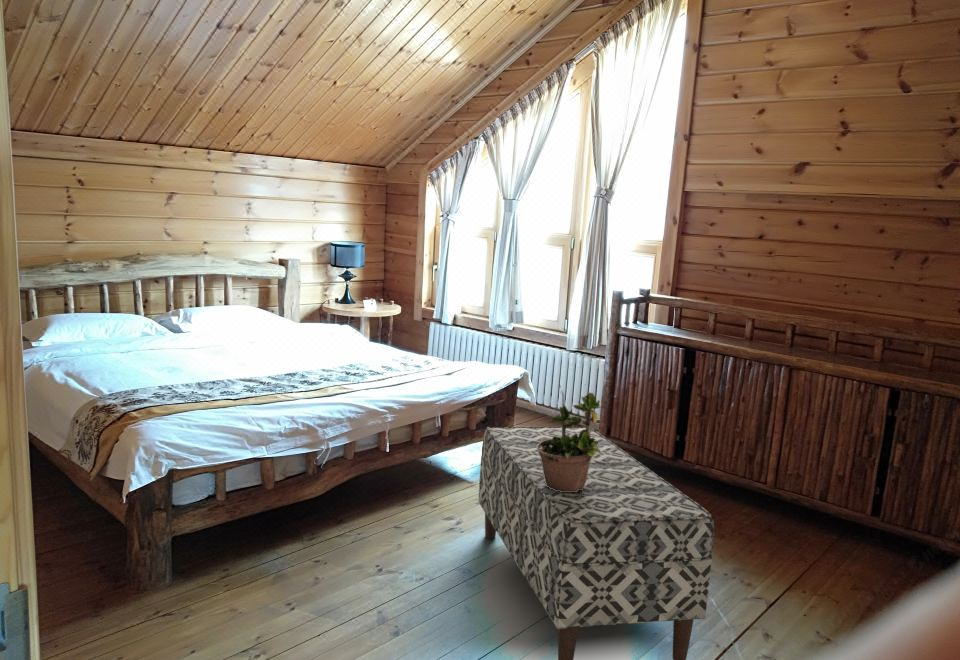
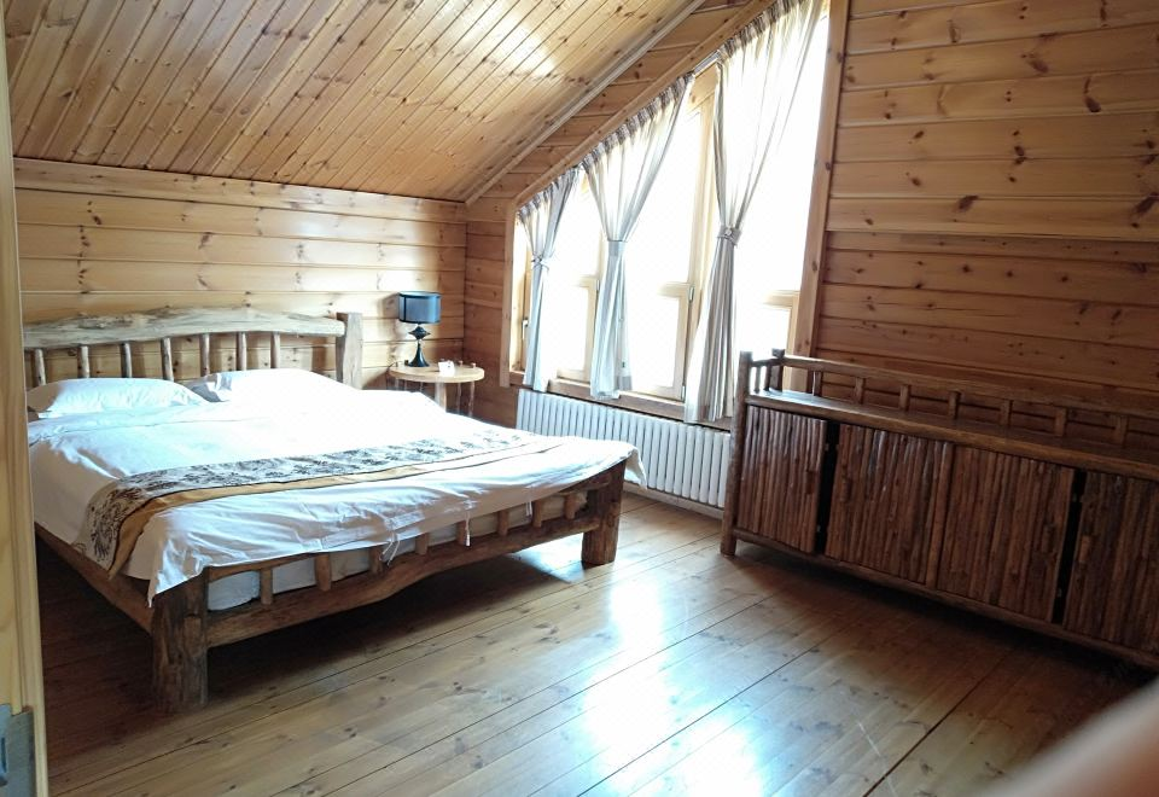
- potted plant (565, 433)
- bench (575, 528)
